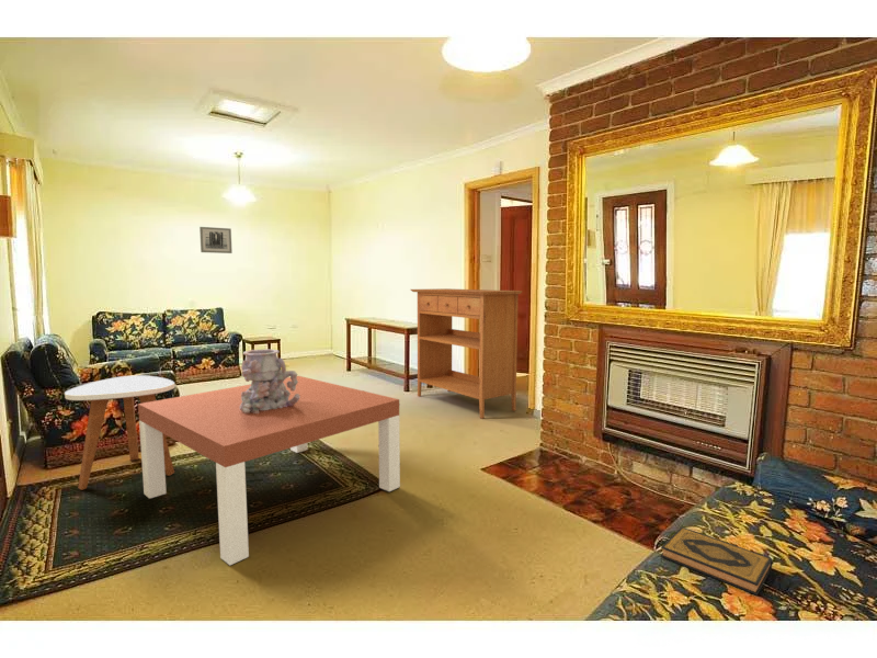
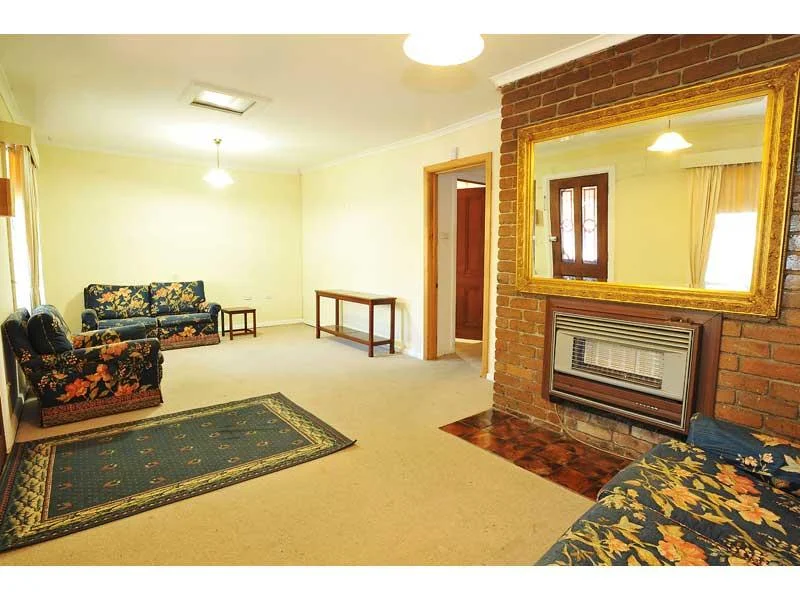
- side table (126, 427)
- vase (265, 378)
- console table (462, 345)
- wall art (216, 240)
- hardback book (715, 557)
- coffee table (273, 446)
